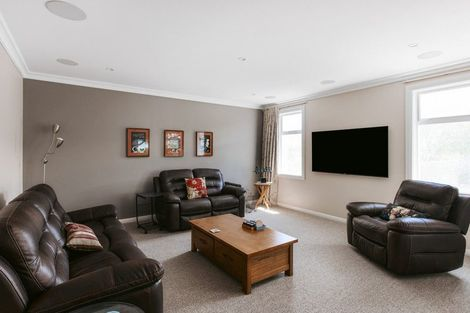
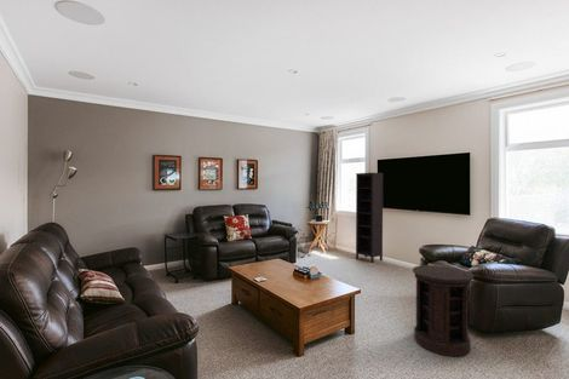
+ side table (441, 306)
+ bookcase (368, 216)
